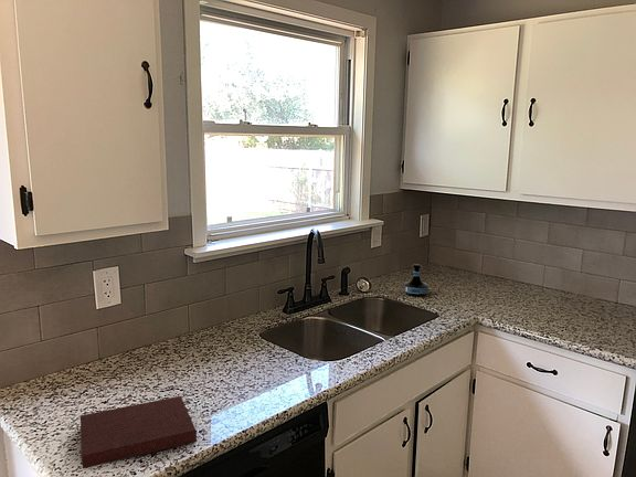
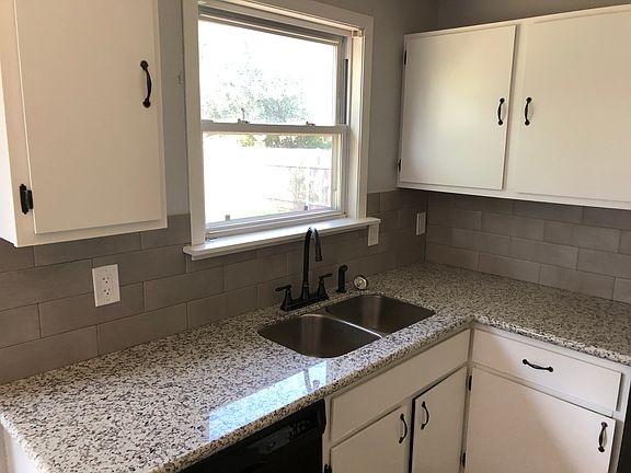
- tequila bottle (416, 278)
- notebook (137, 428)
